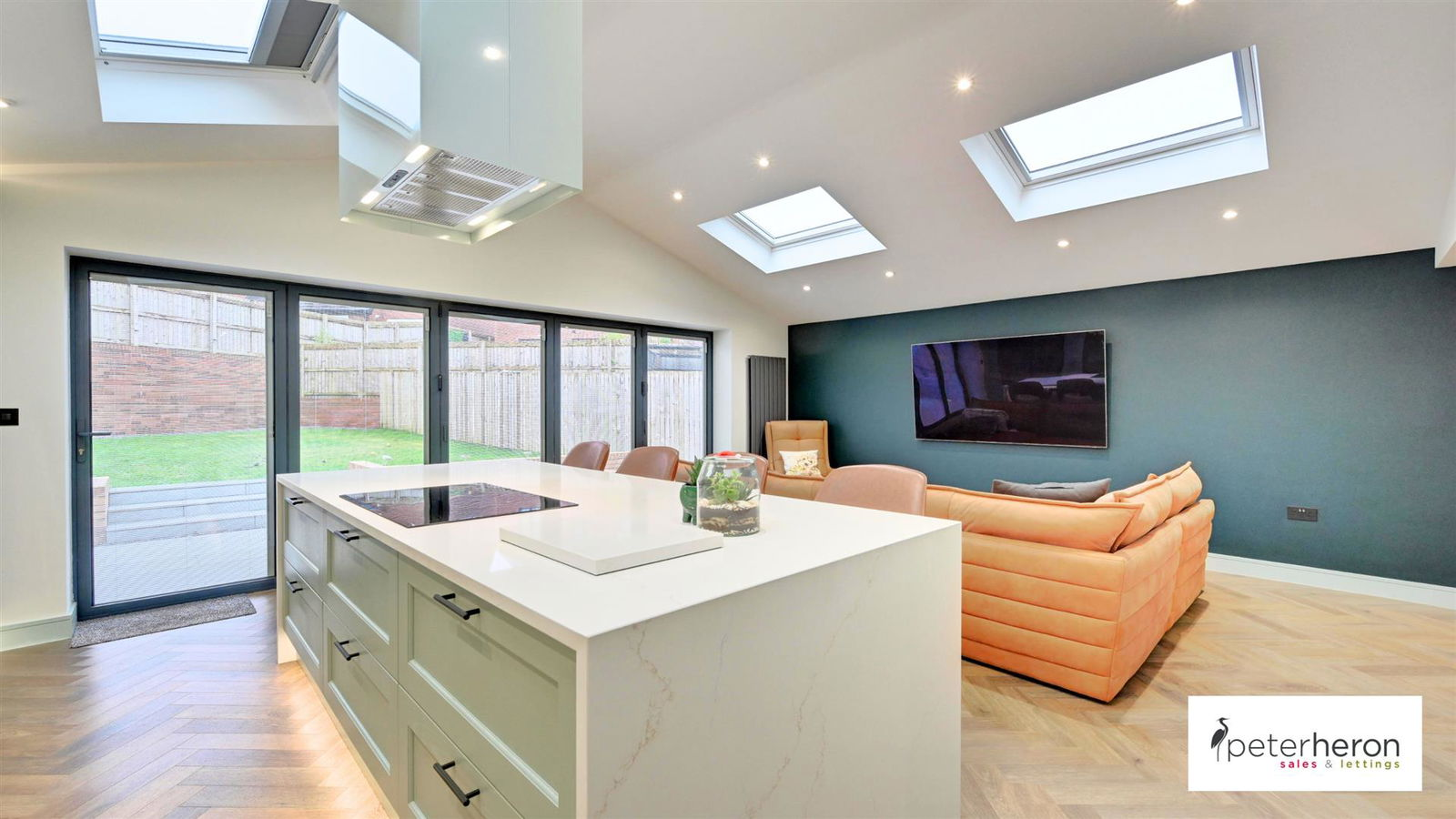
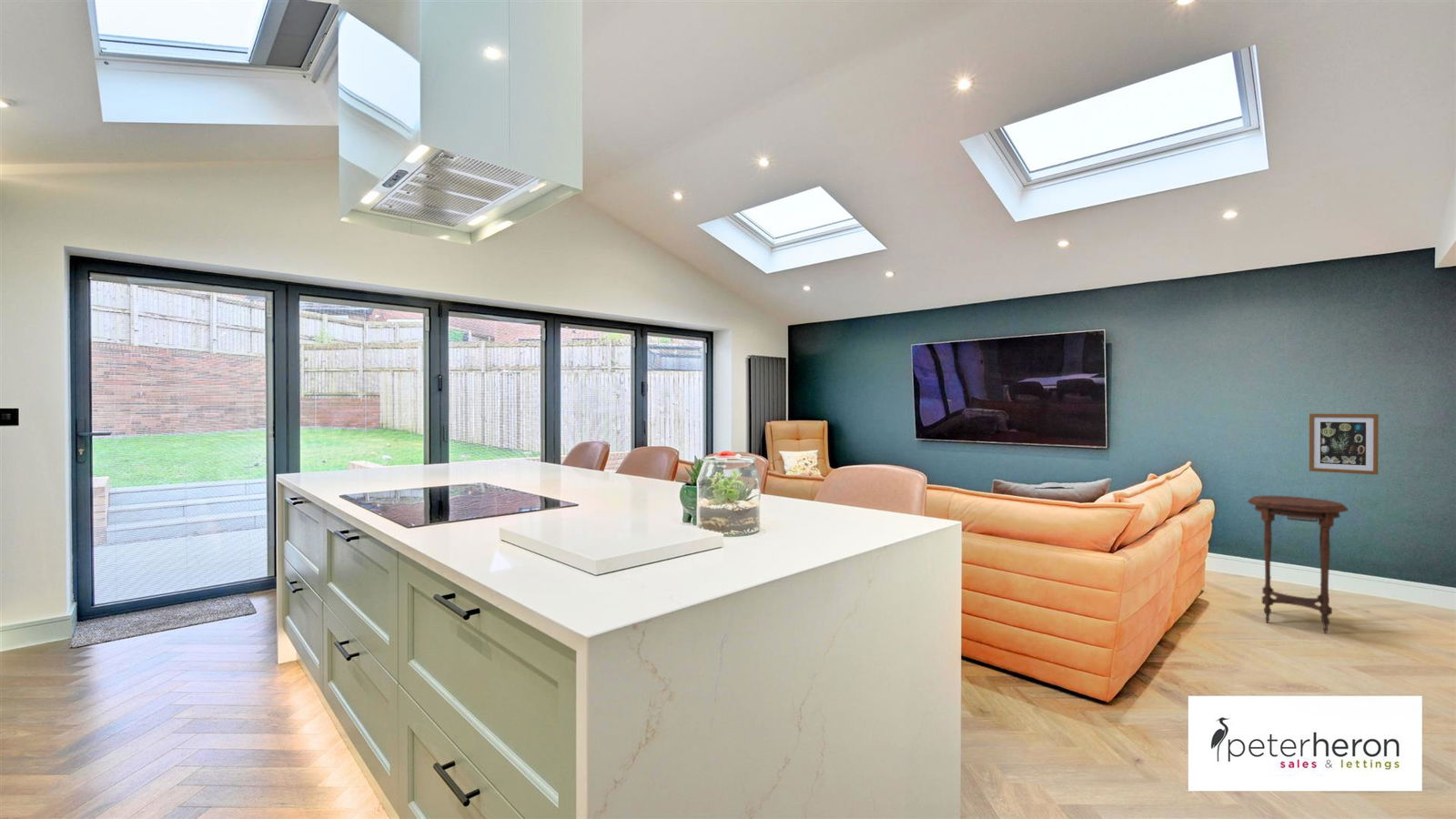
+ wall art (1342, 443)
+ side table (1270, 557)
